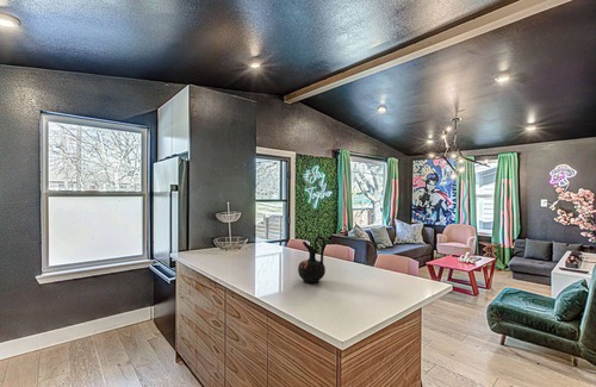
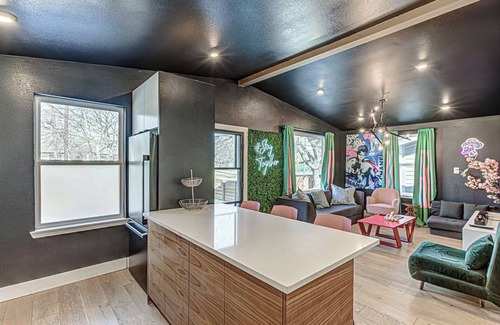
- ceramic jug (311, 258)
